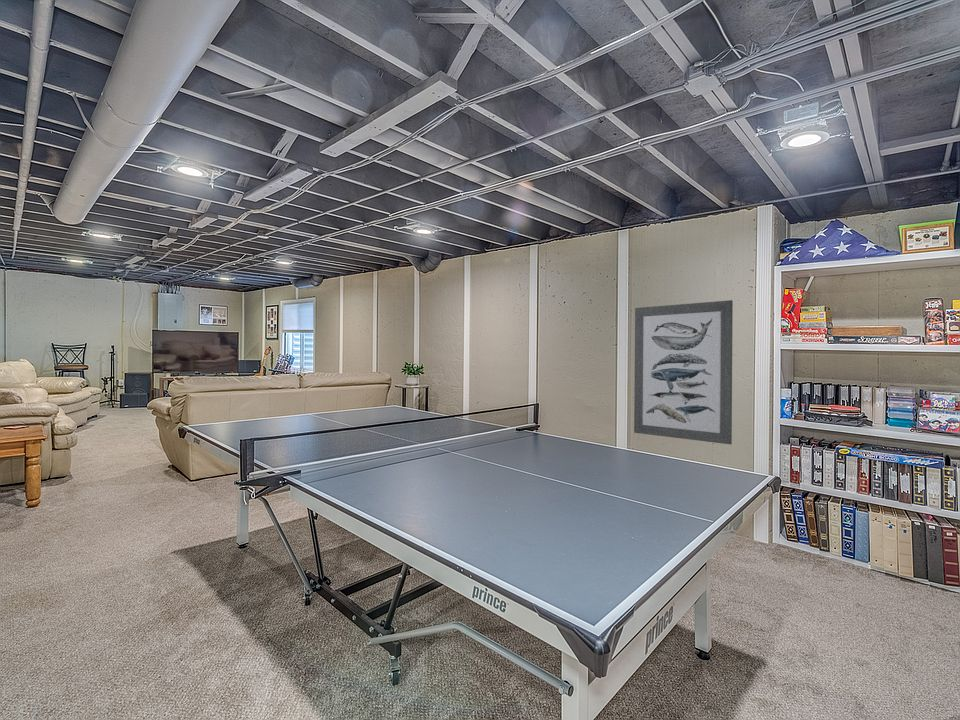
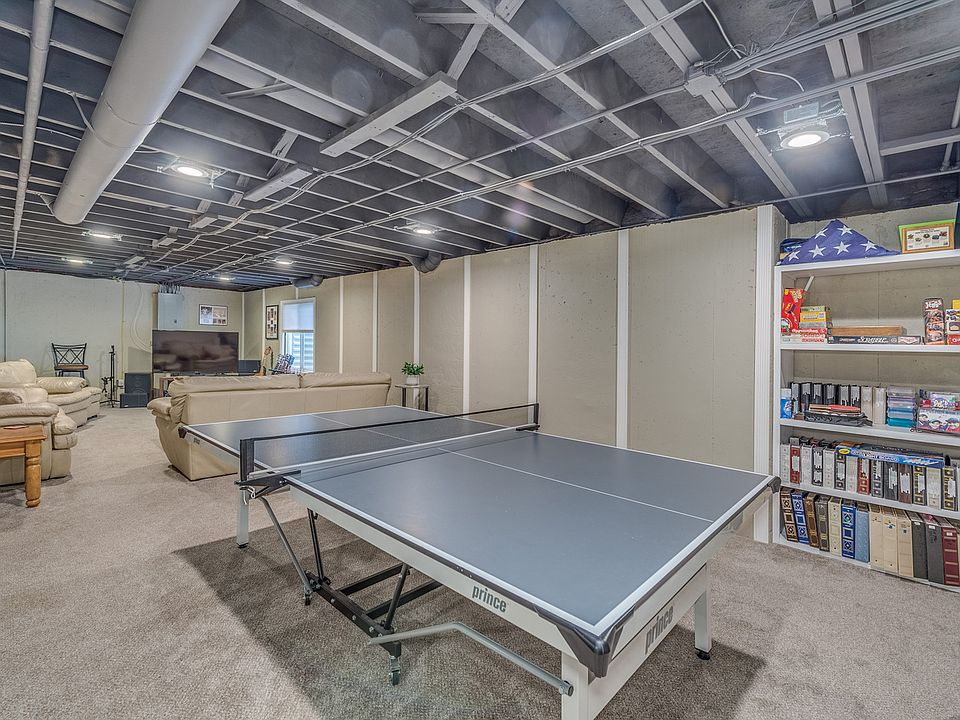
- wall art (679, 371)
